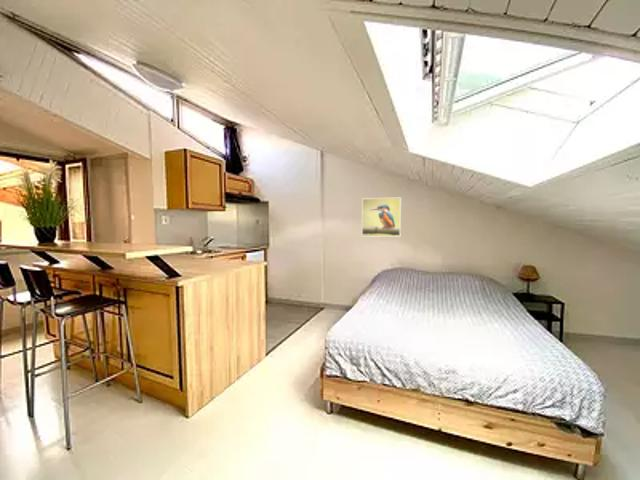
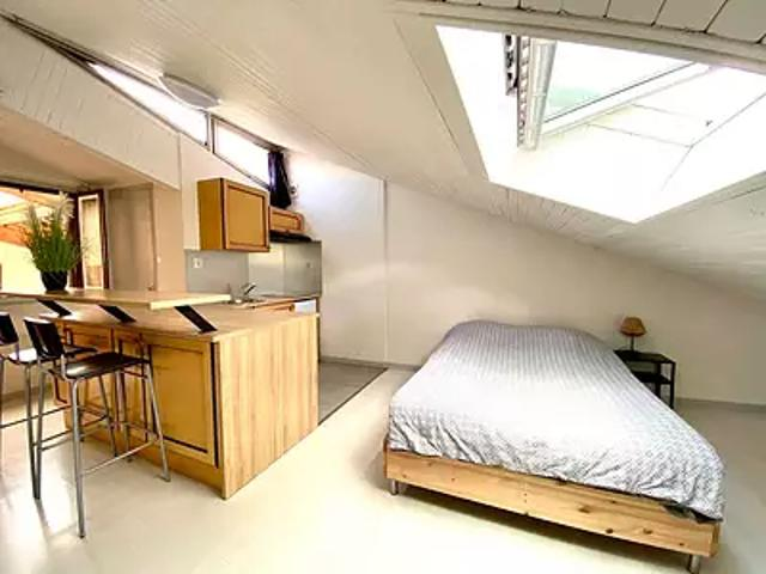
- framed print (381, 217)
